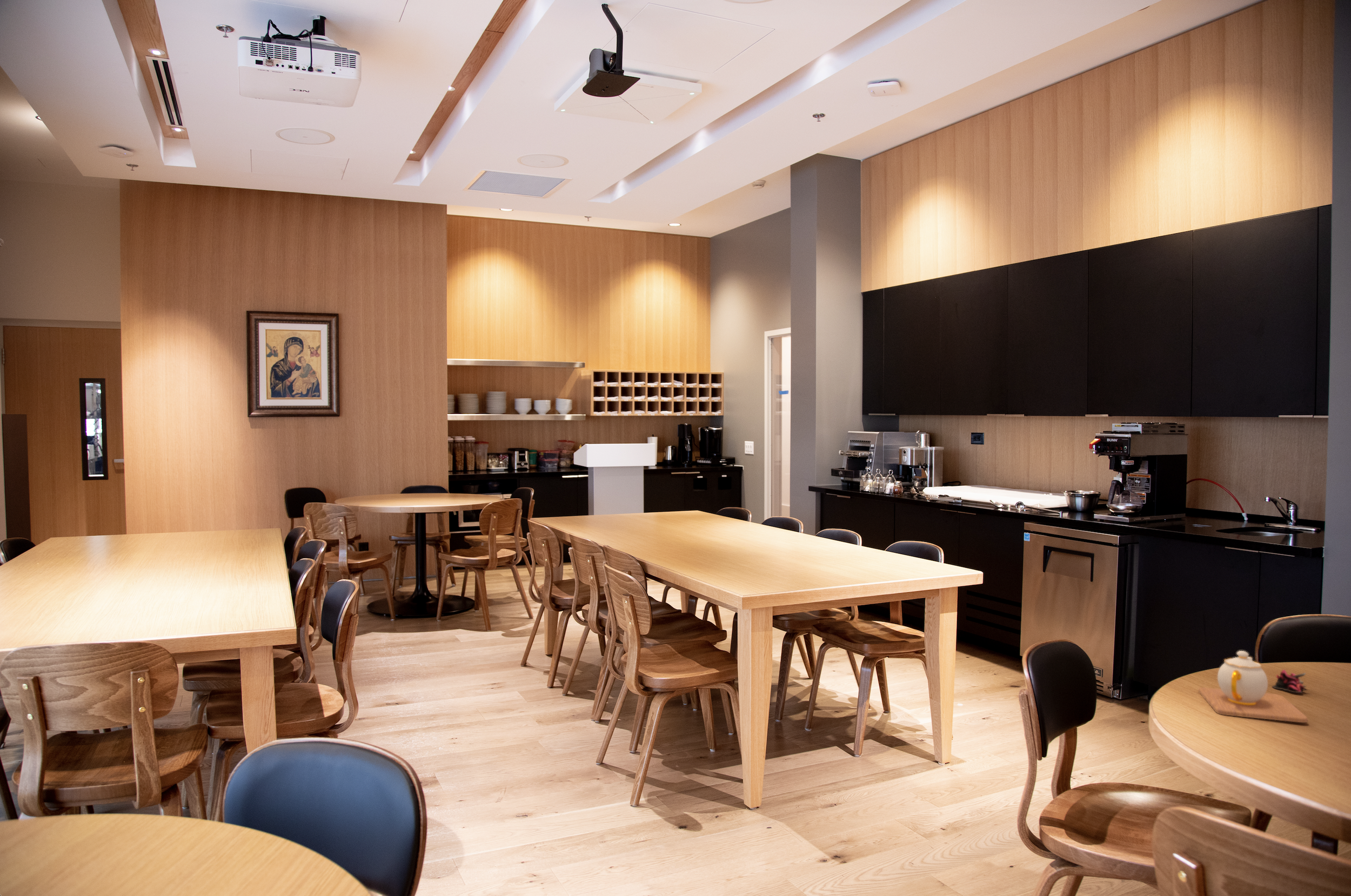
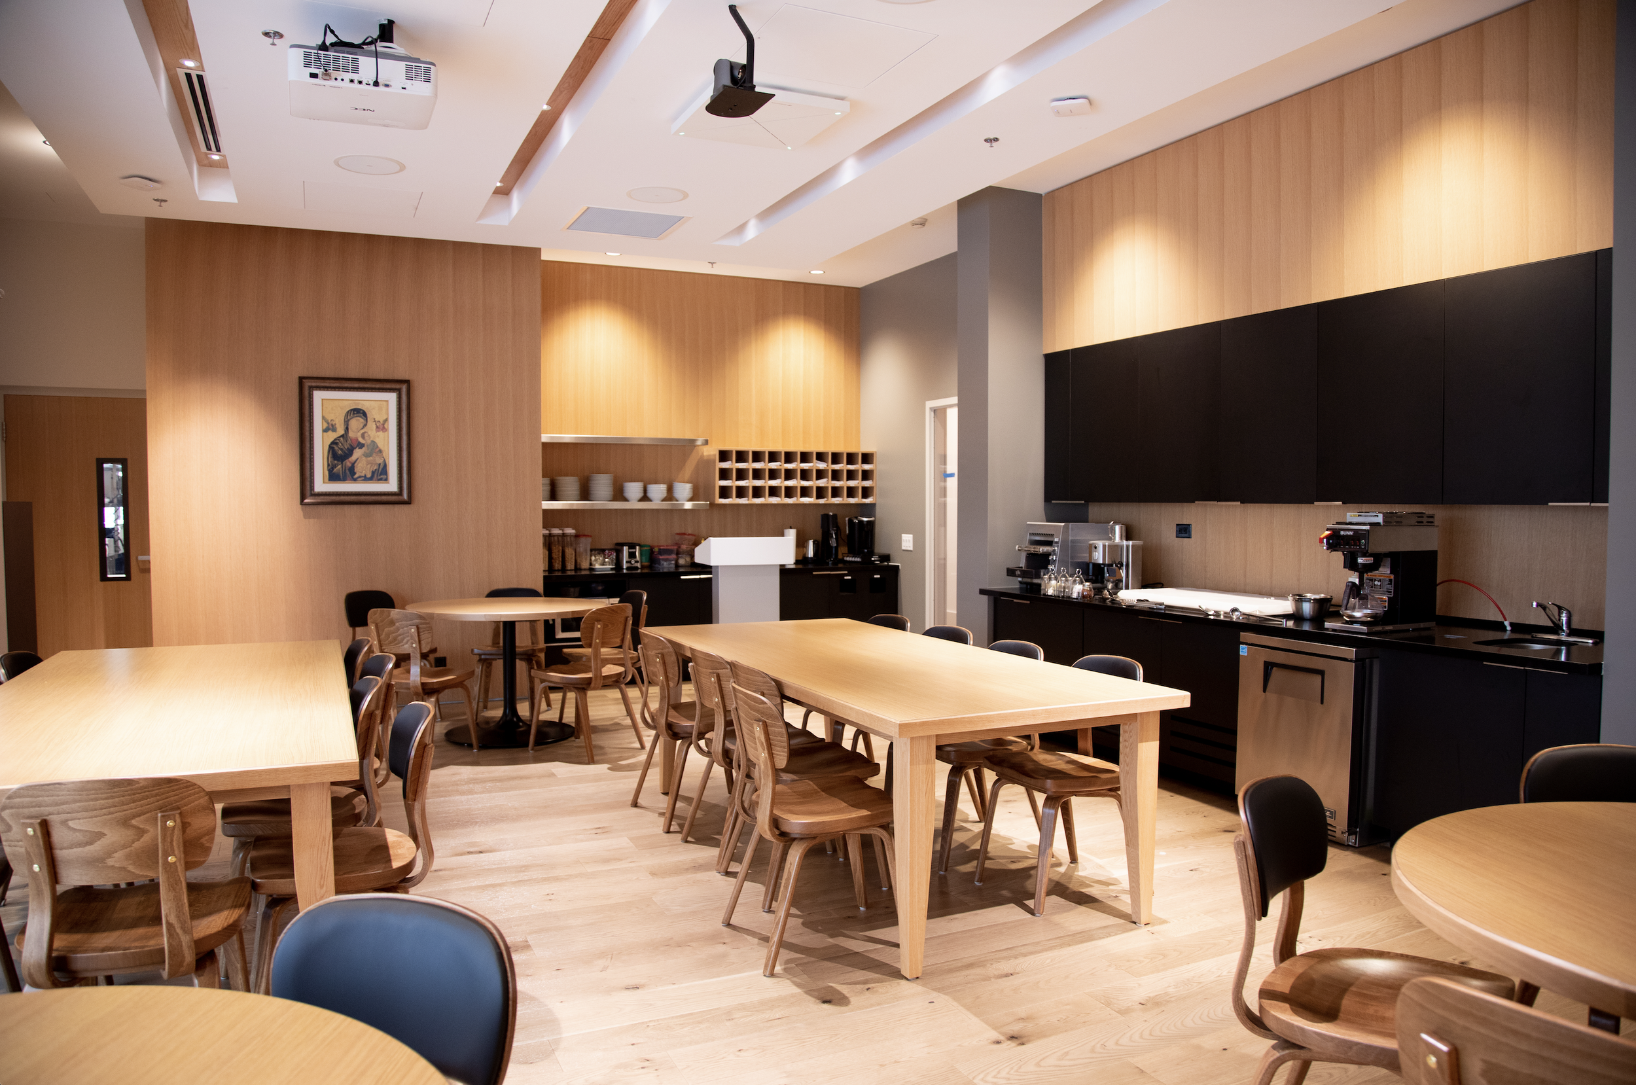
- teapot (1250, 679)
- flower (1289, 679)
